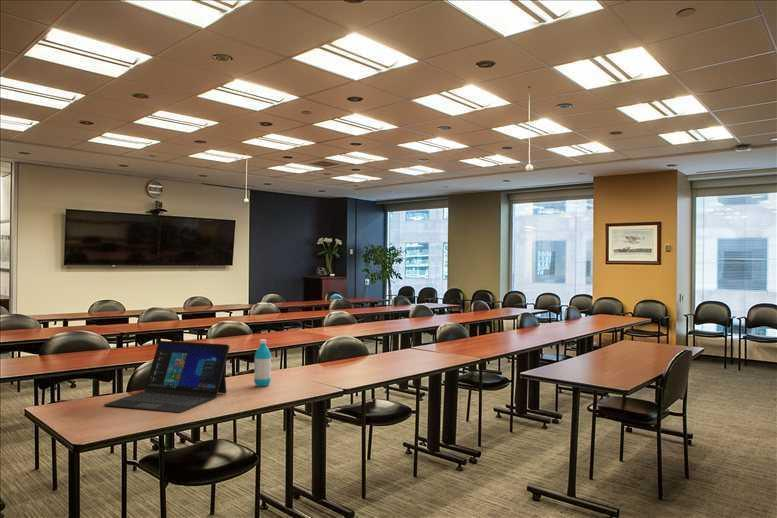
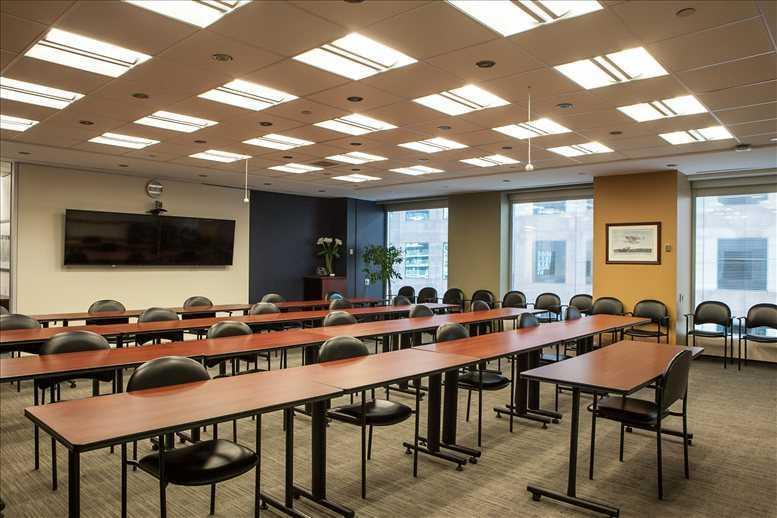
- water bottle (262, 362)
- laptop (169, 373)
